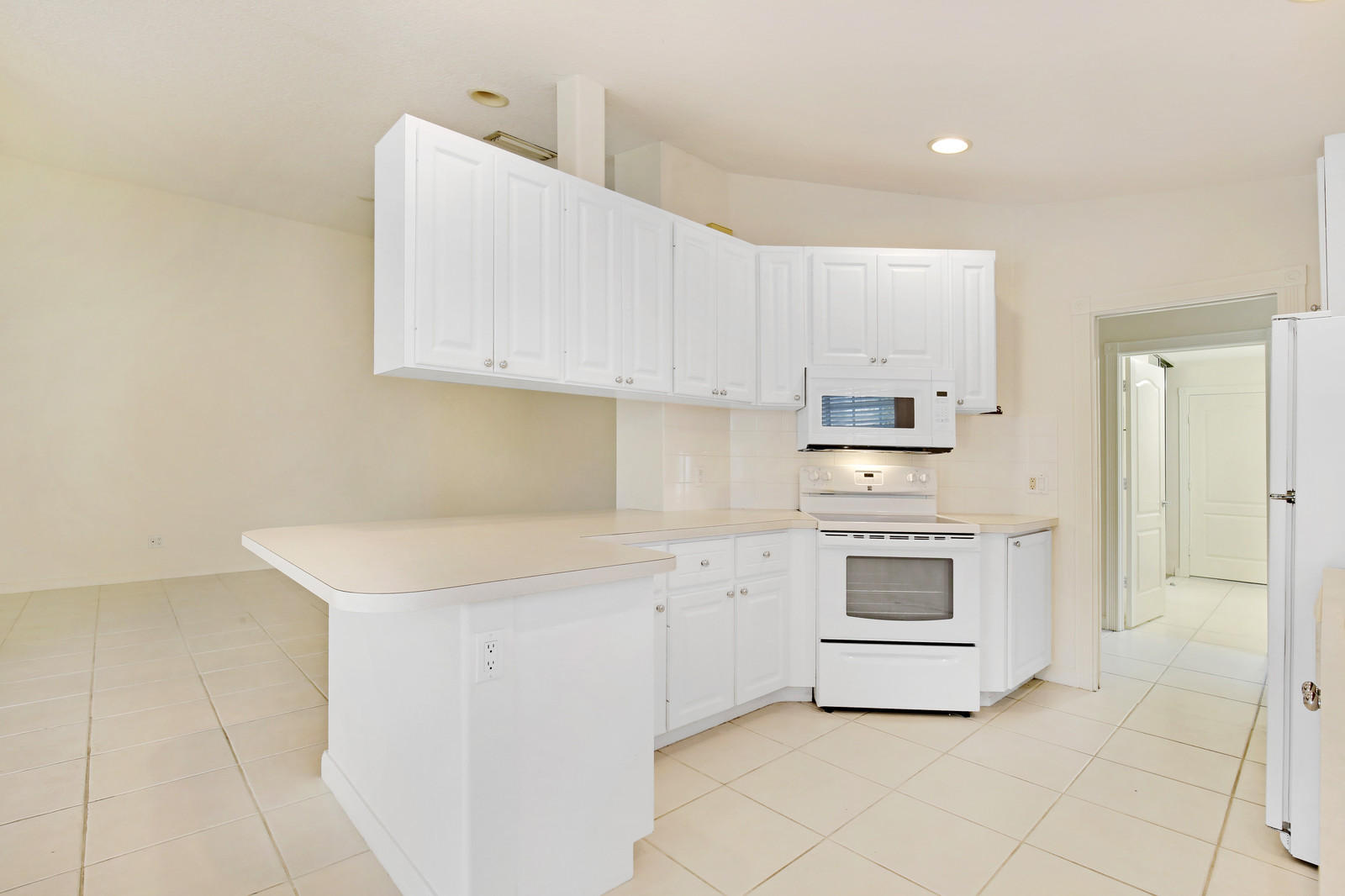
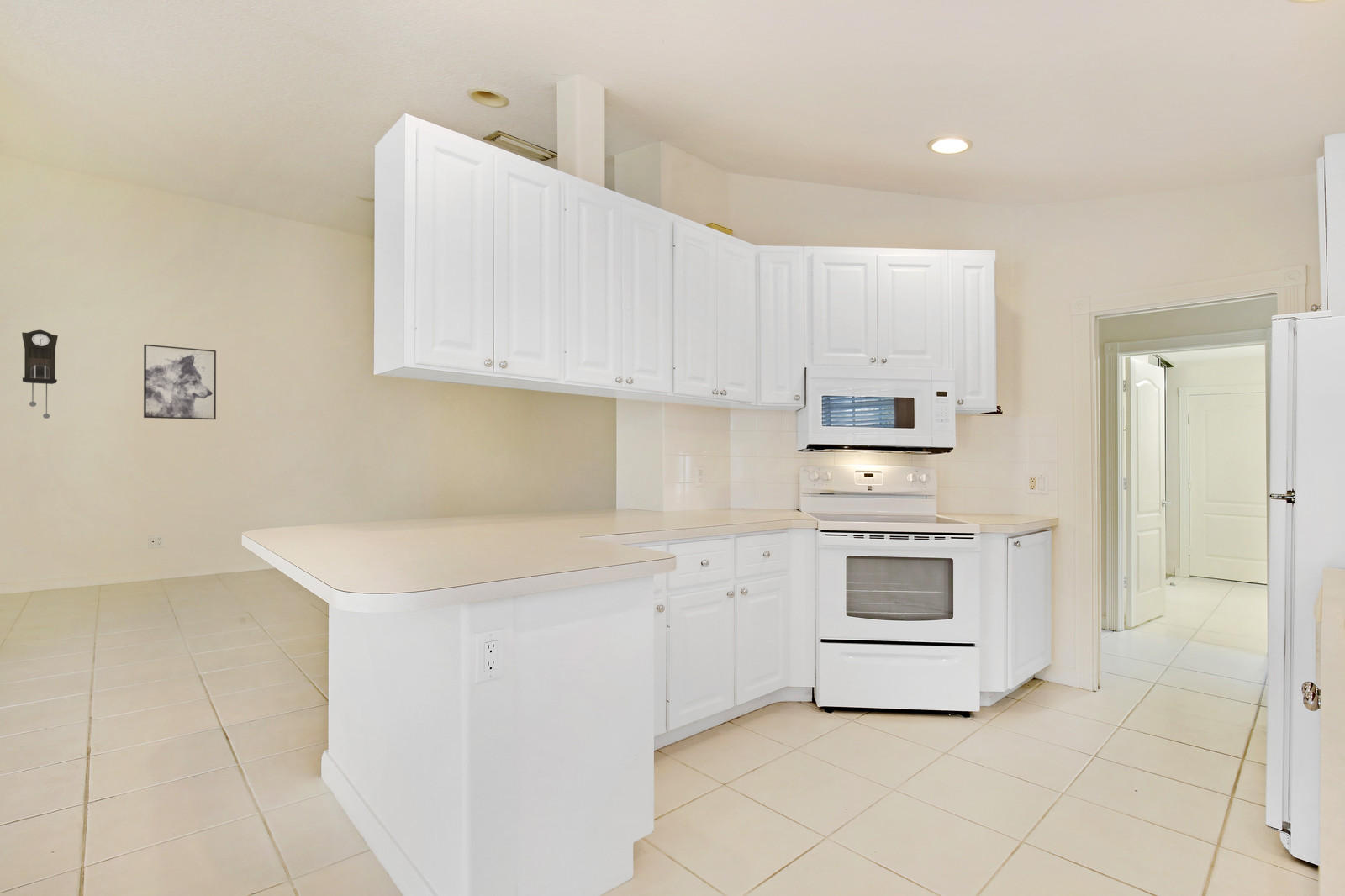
+ wall art (181, 382)
+ pendulum clock (40, 374)
